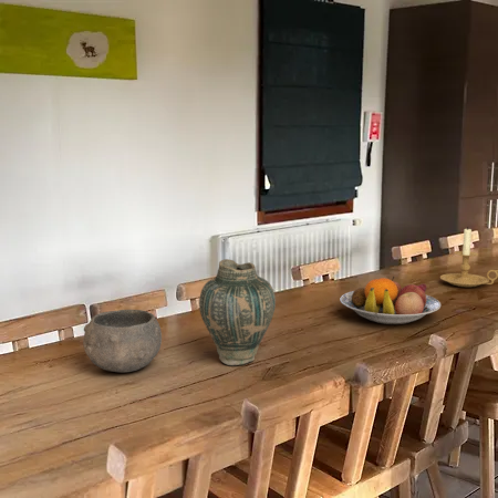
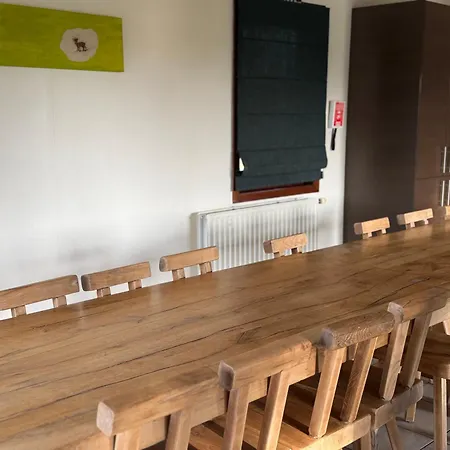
- fruit bowl (390, 297)
- candle holder (466, 256)
- bowl (123, 342)
- vase (237, 311)
